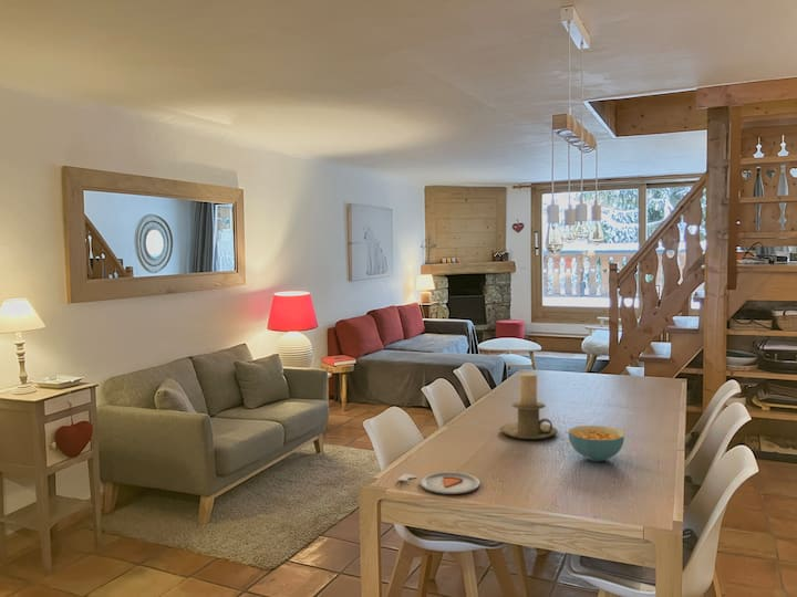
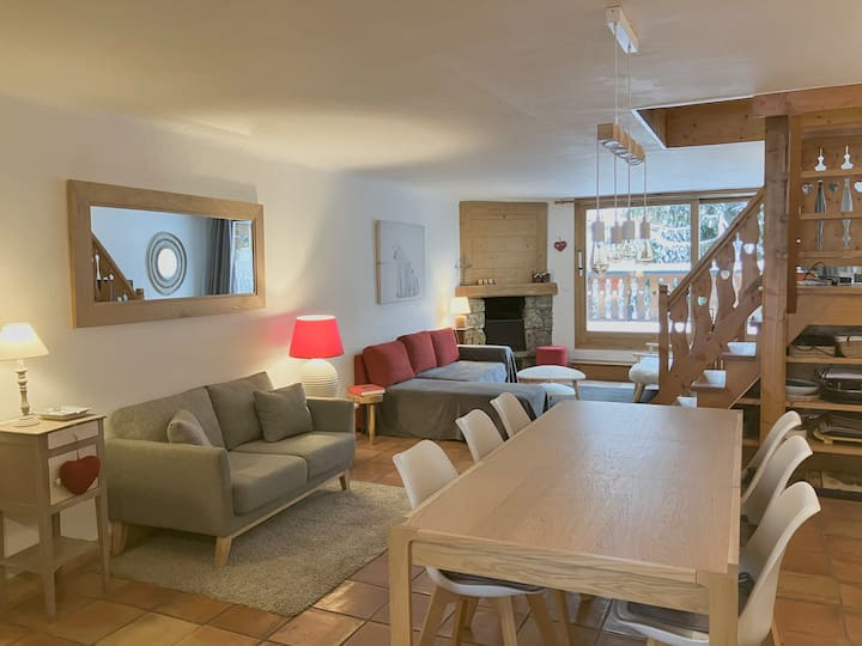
- cereal bowl (596, 446)
- candle holder (528, 404)
- dinner plate (438, 480)
